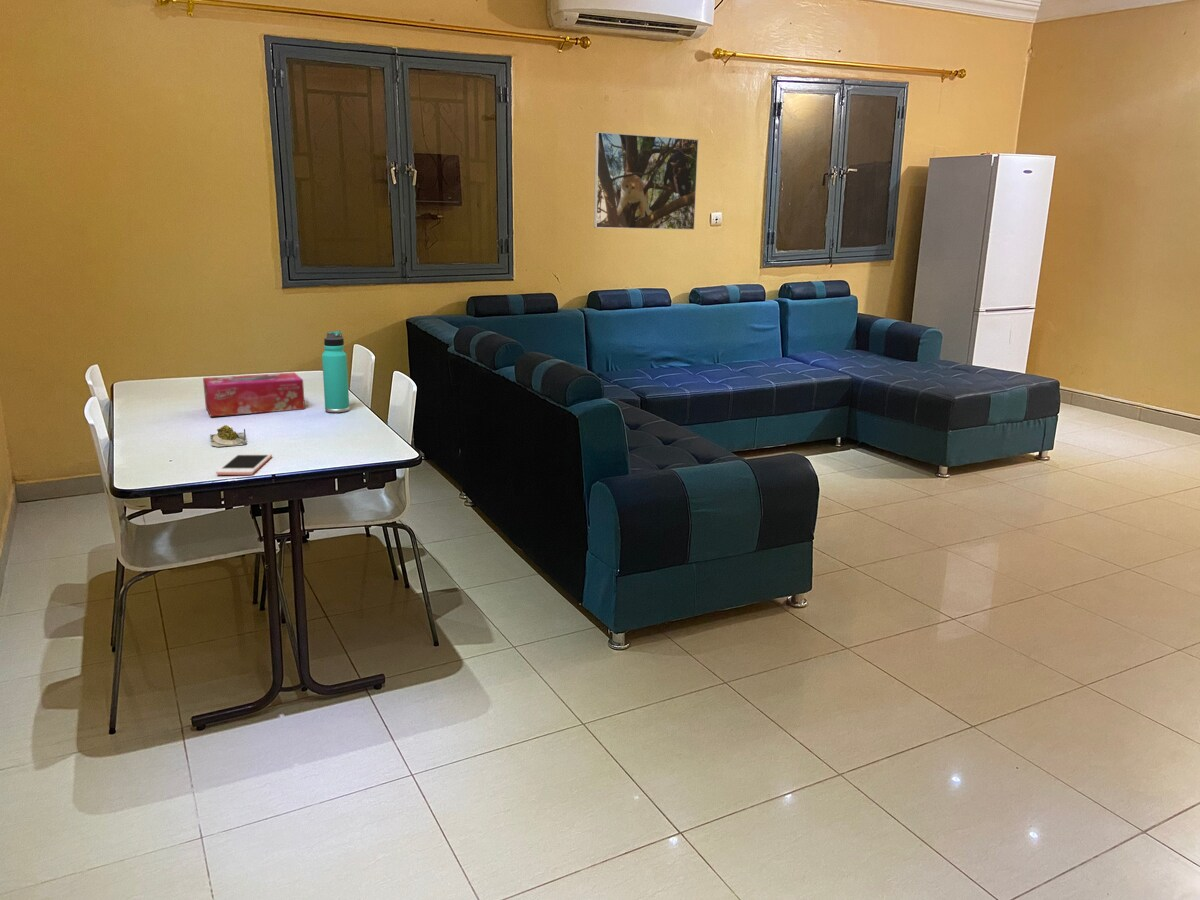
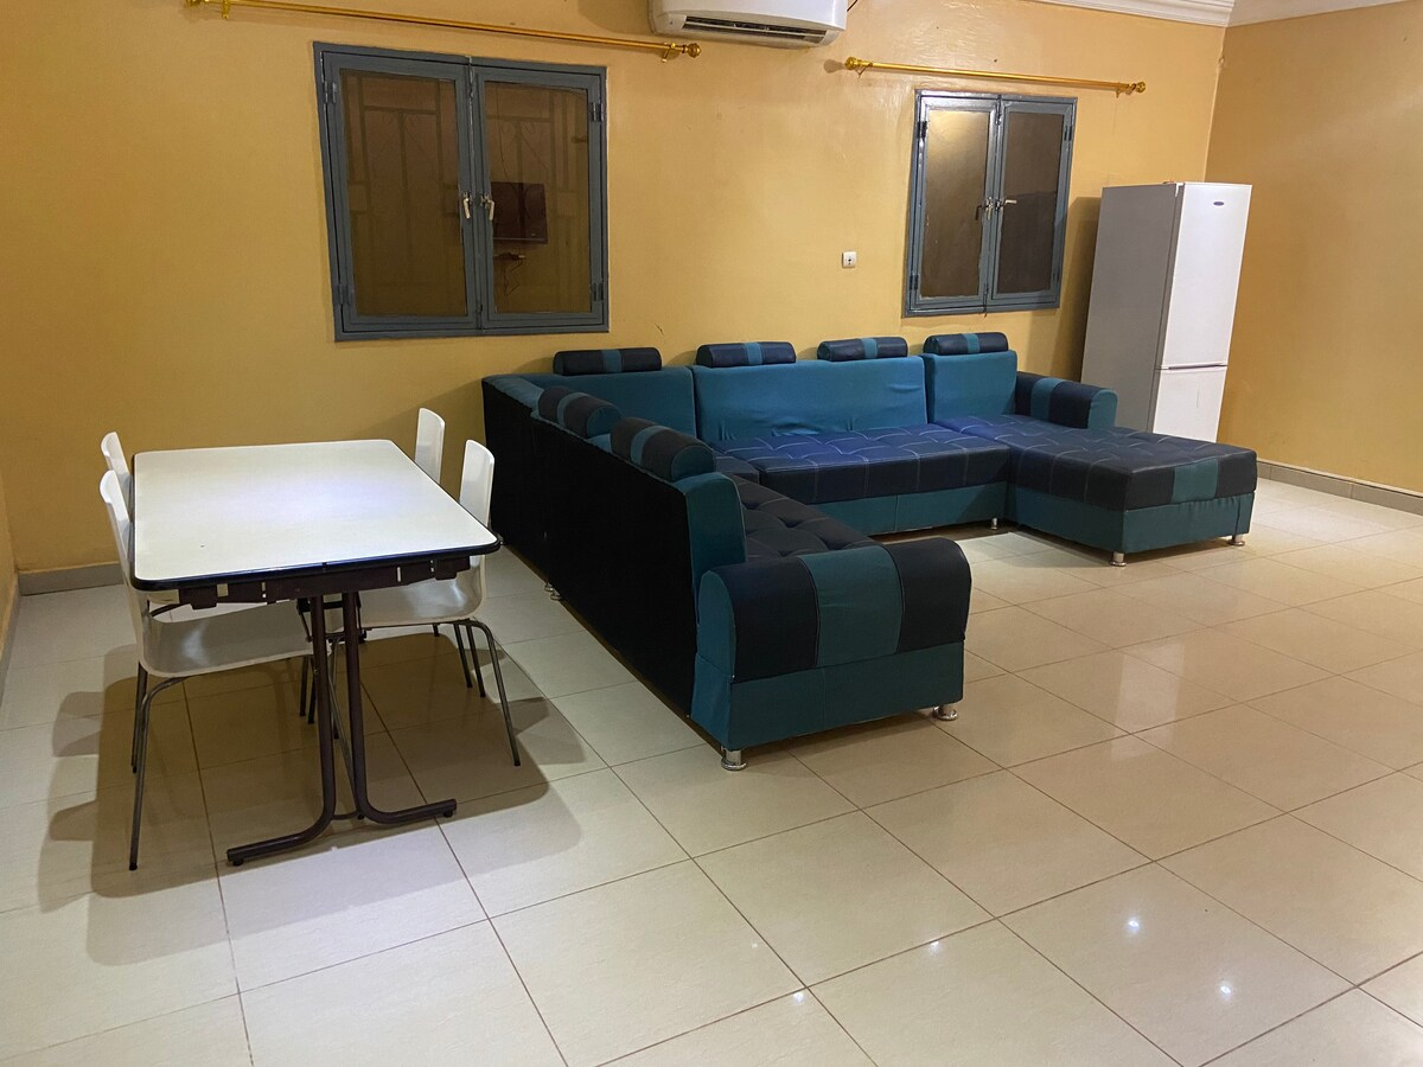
- tissue box (254, 393)
- thermos bottle (335, 371)
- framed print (646, 182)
- succulent plant (227, 433)
- cell phone (245, 463)
